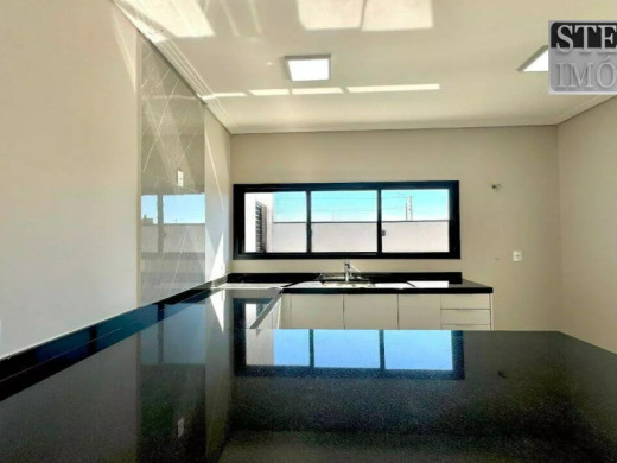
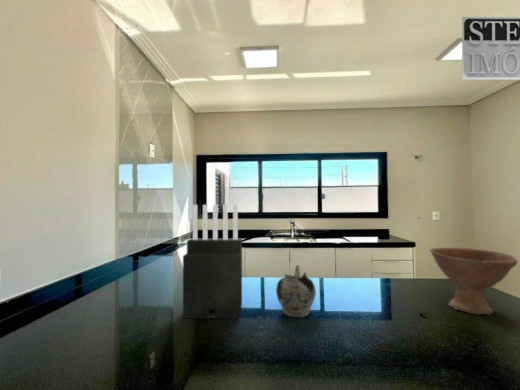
+ teapot (295, 289)
+ knife block (213, 258)
+ bowl (469, 278)
